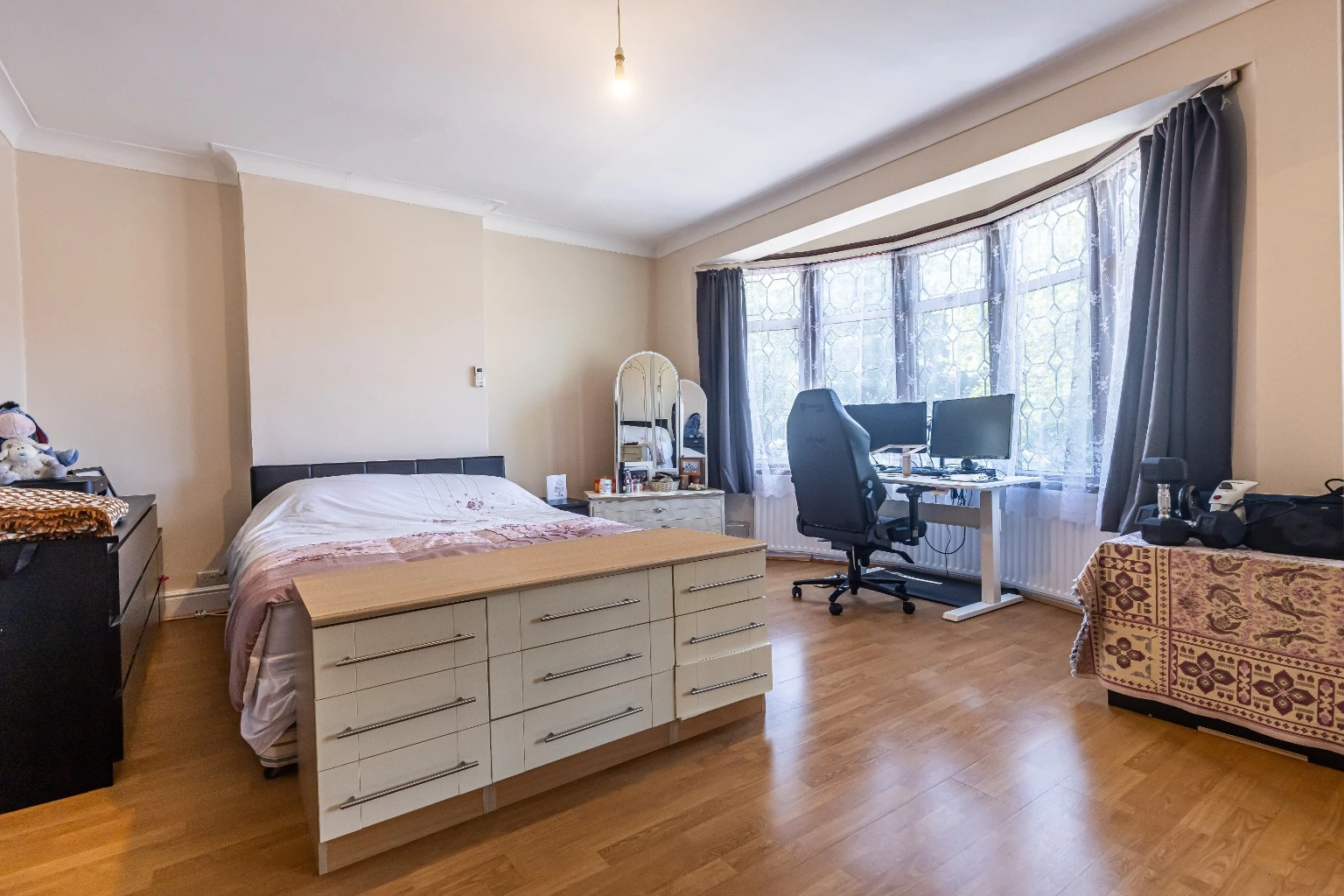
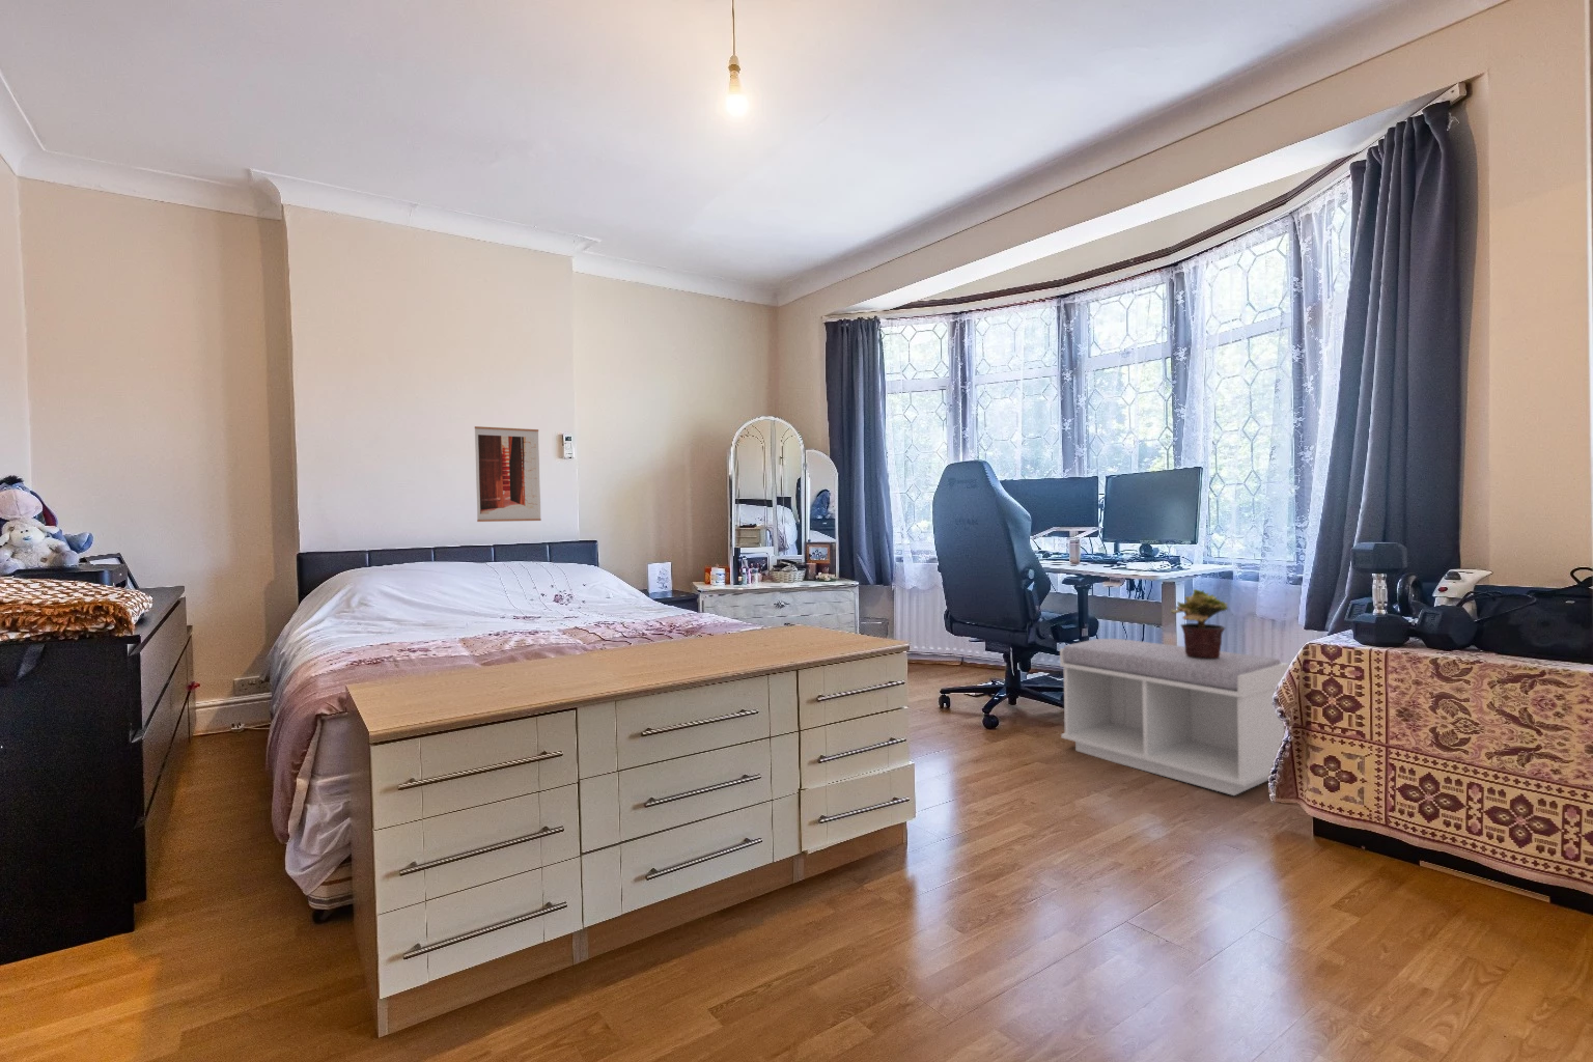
+ bench (1166, 706)
+ potted plant (1199, 621)
+ wall art (508, 474)
